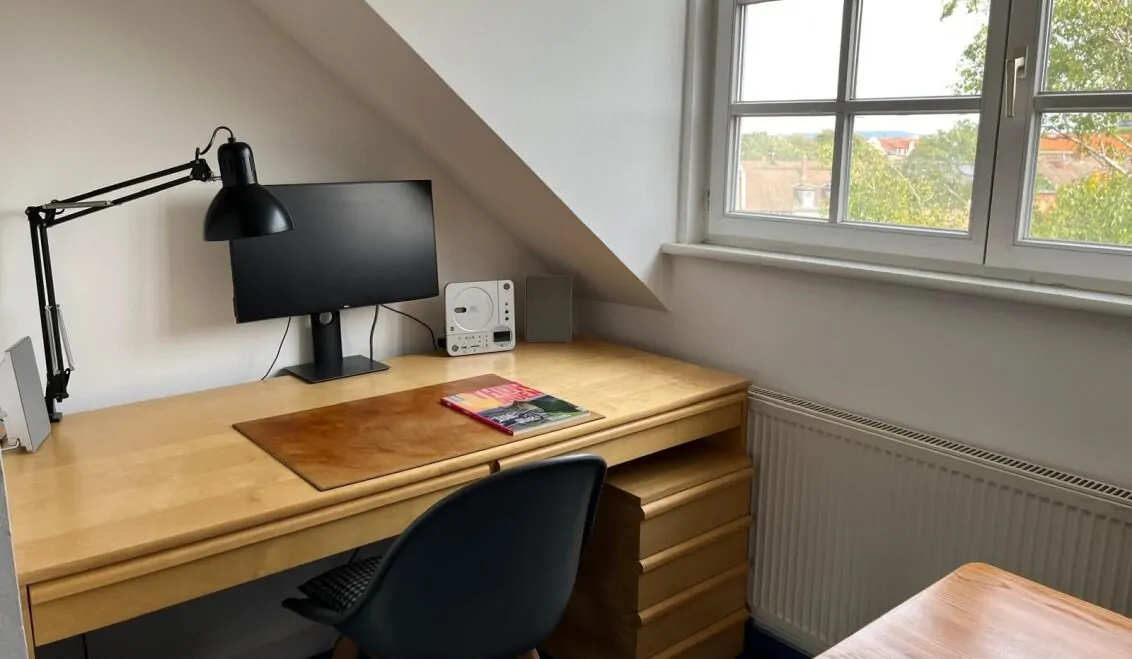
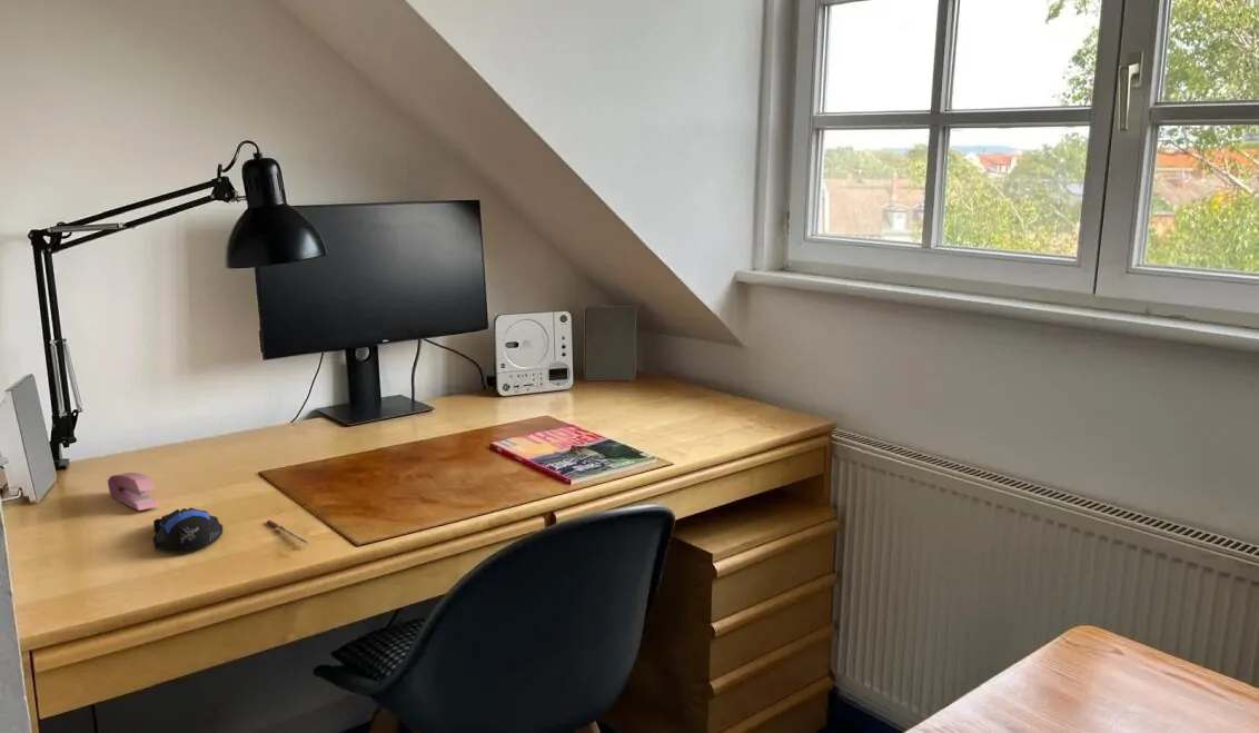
+ computer mouse (187, 522)
+ pen (287, 531)
+ stapler (131, 486)
